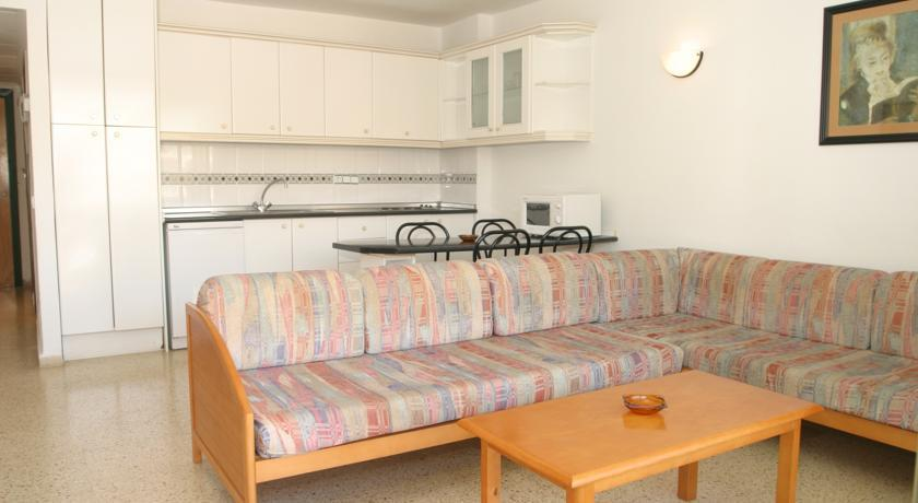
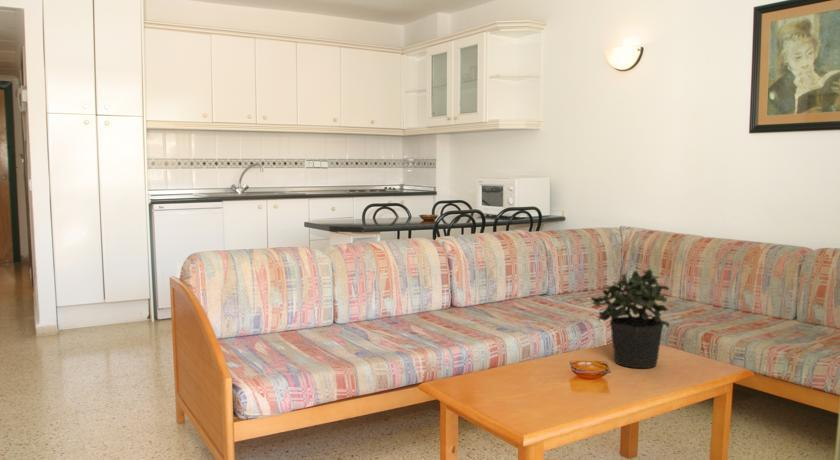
+ potted plant (638, 316)
